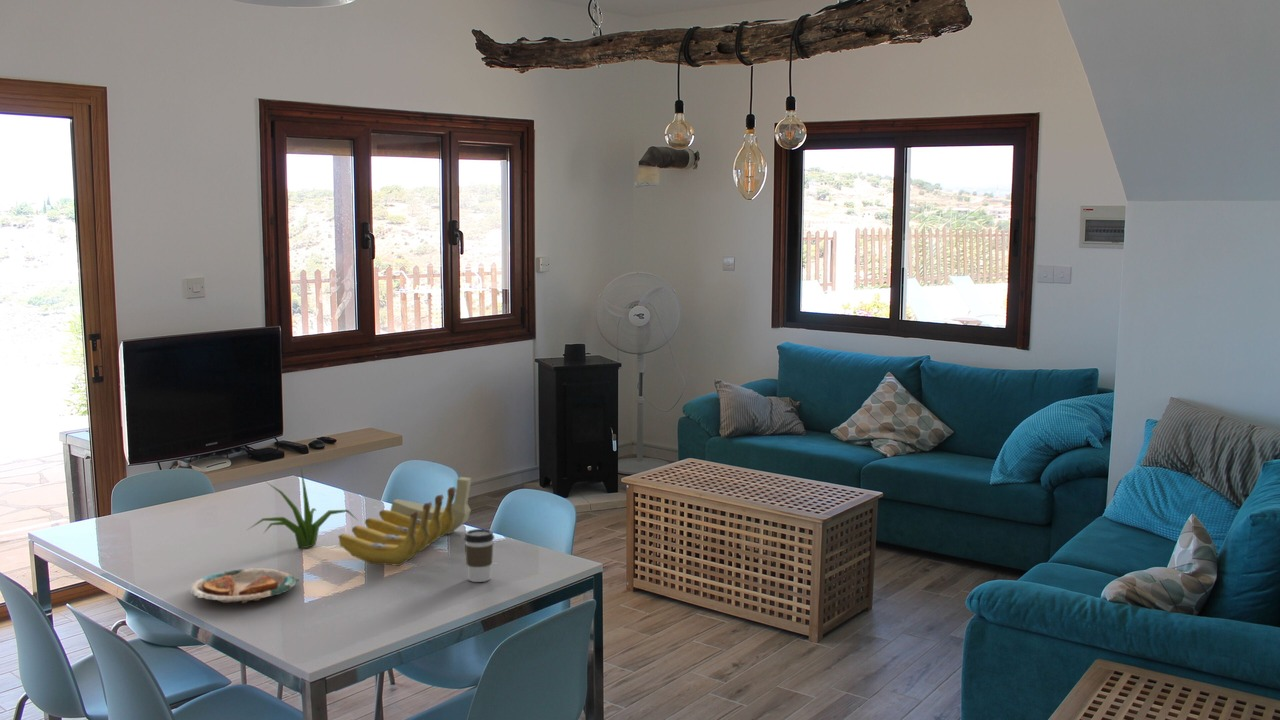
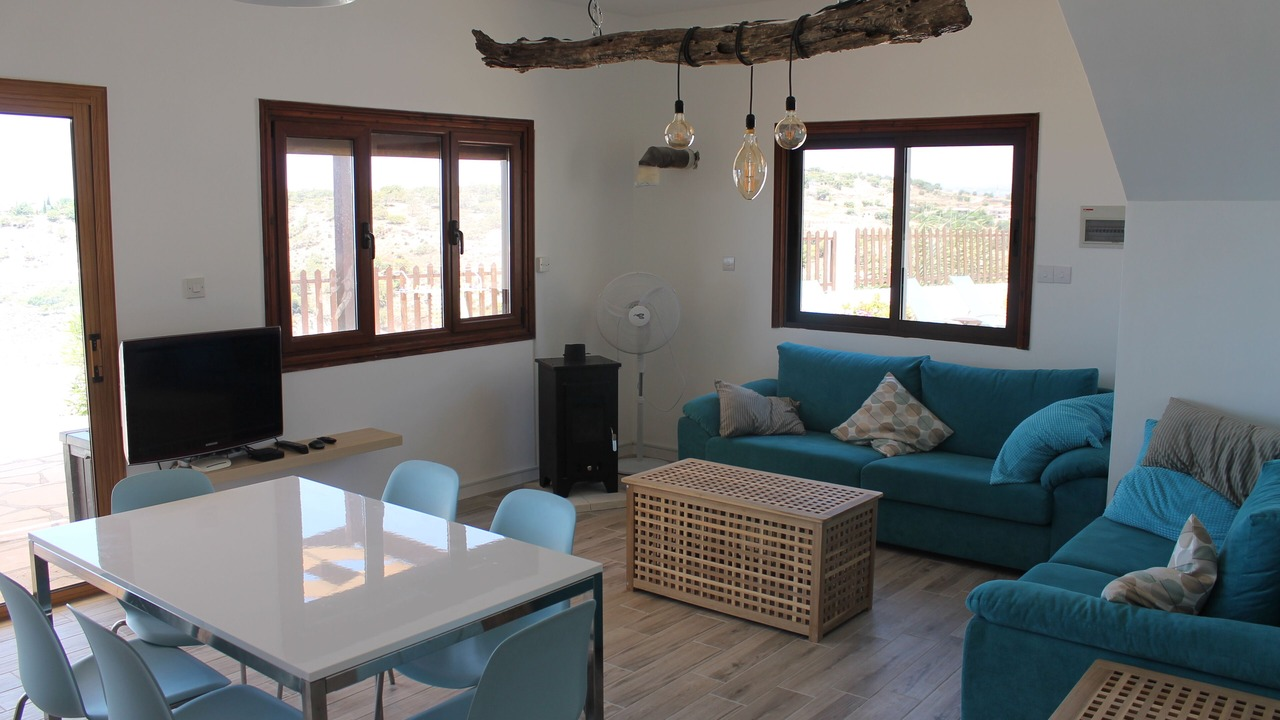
- banana (407, 517)
- coffee cup (479, 555)
- plate (245, 584)
- plant (294, 505)
